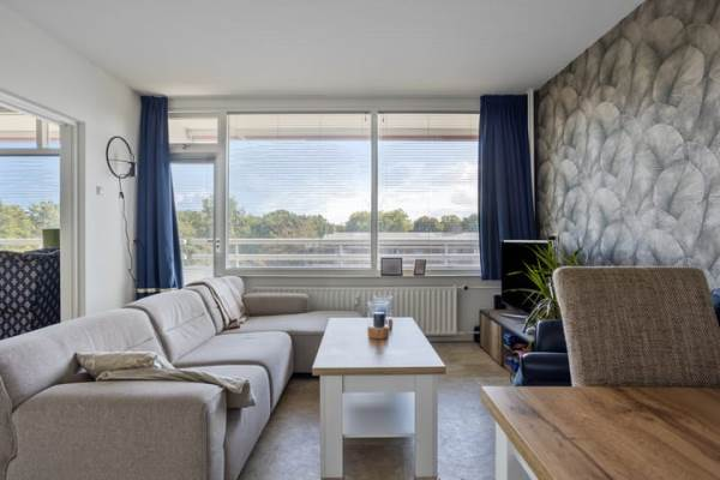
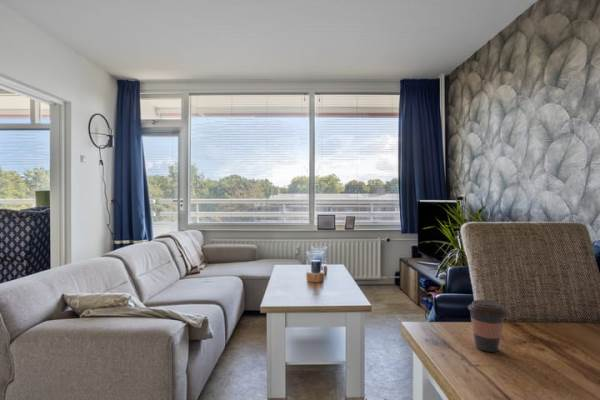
+ coffee cup (486, 325)
